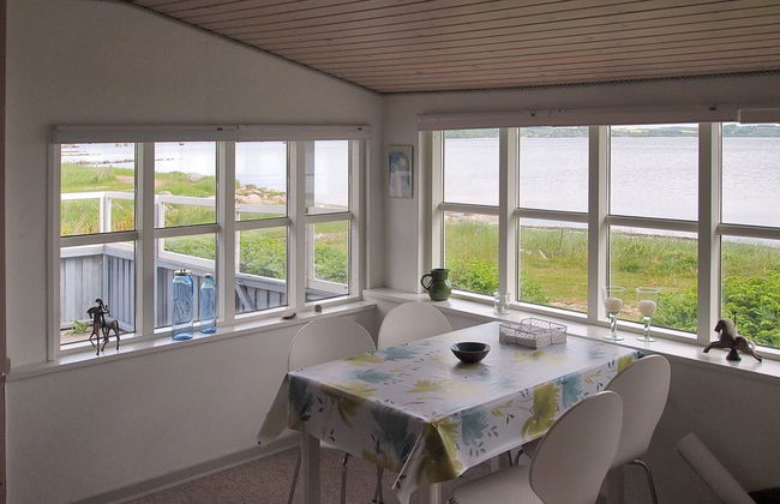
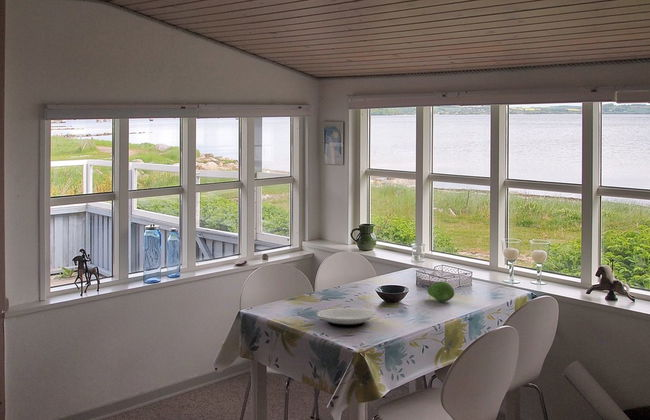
+ fruit (440, 291)
+ plate (346, 317)
